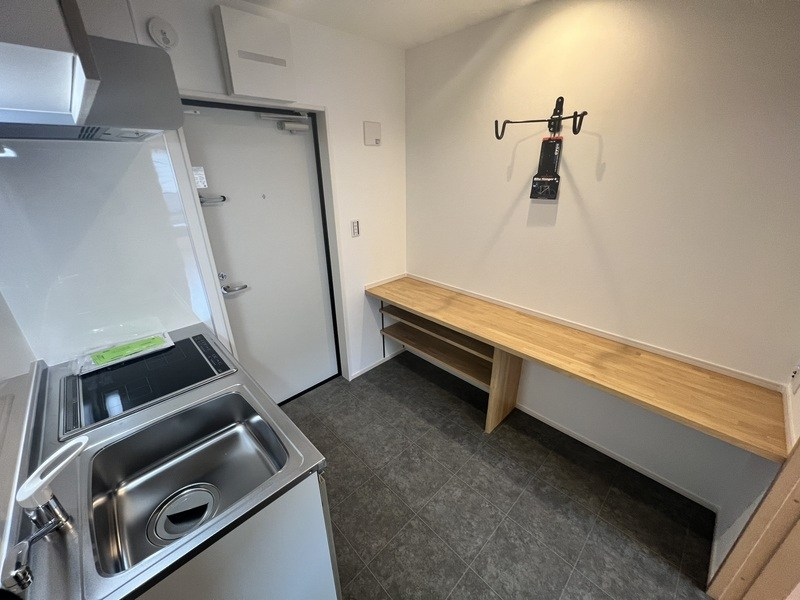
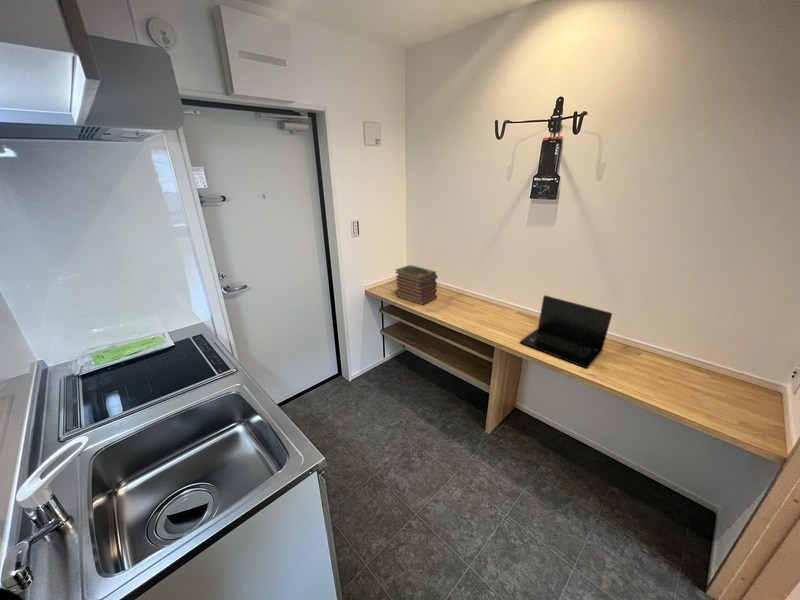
+ book stack (415, 284)
+ laptop (563, 328)
